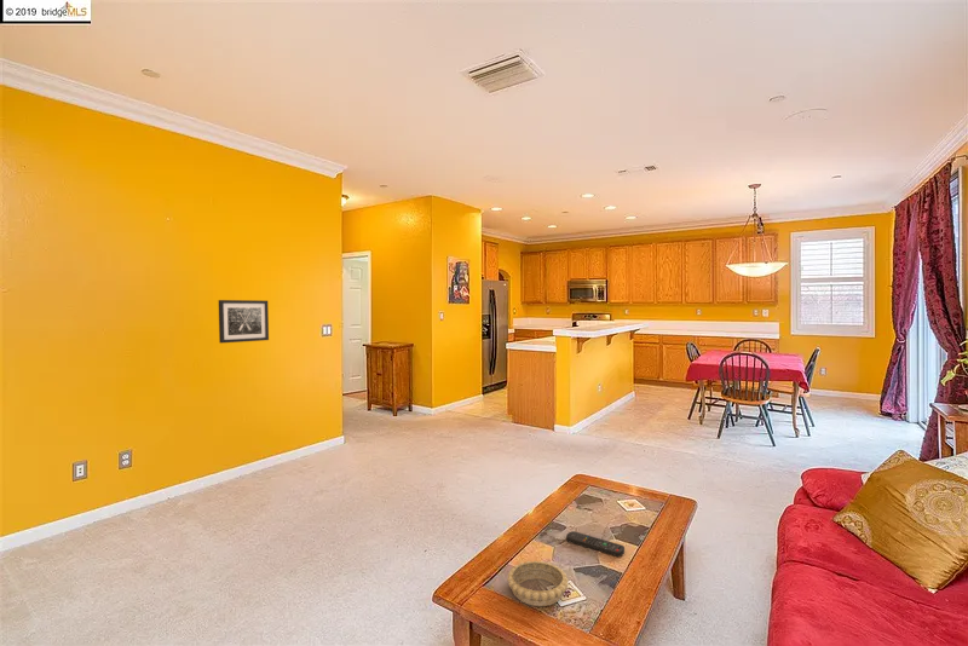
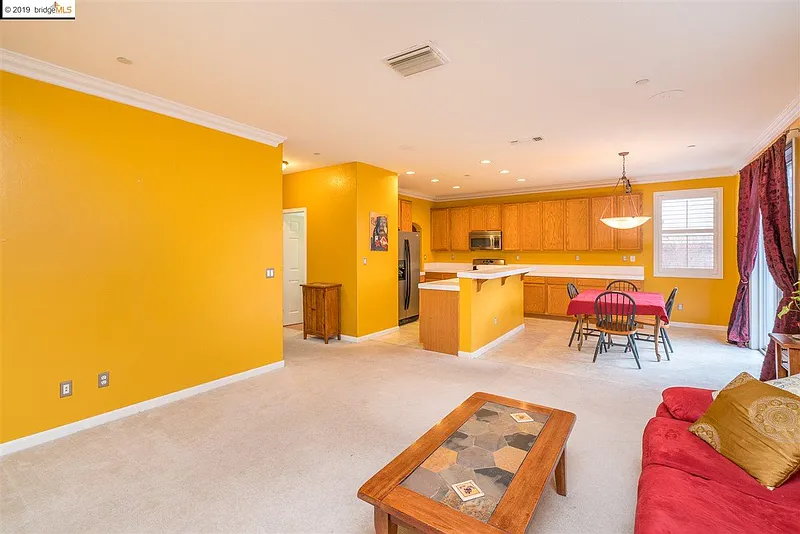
- decorative bowl (537, 578)
- remote control (594, 542)
- wall art (244, 321)
